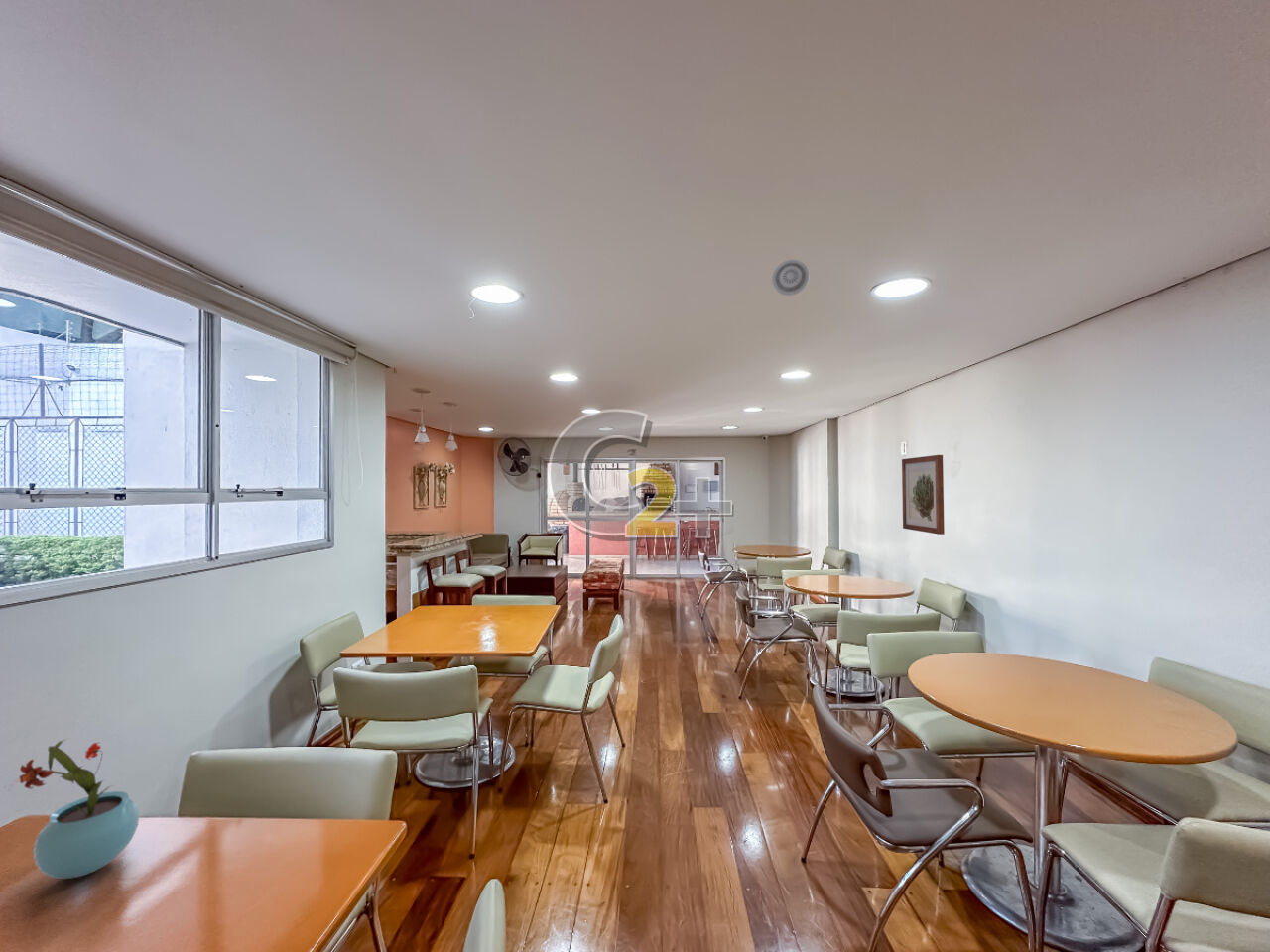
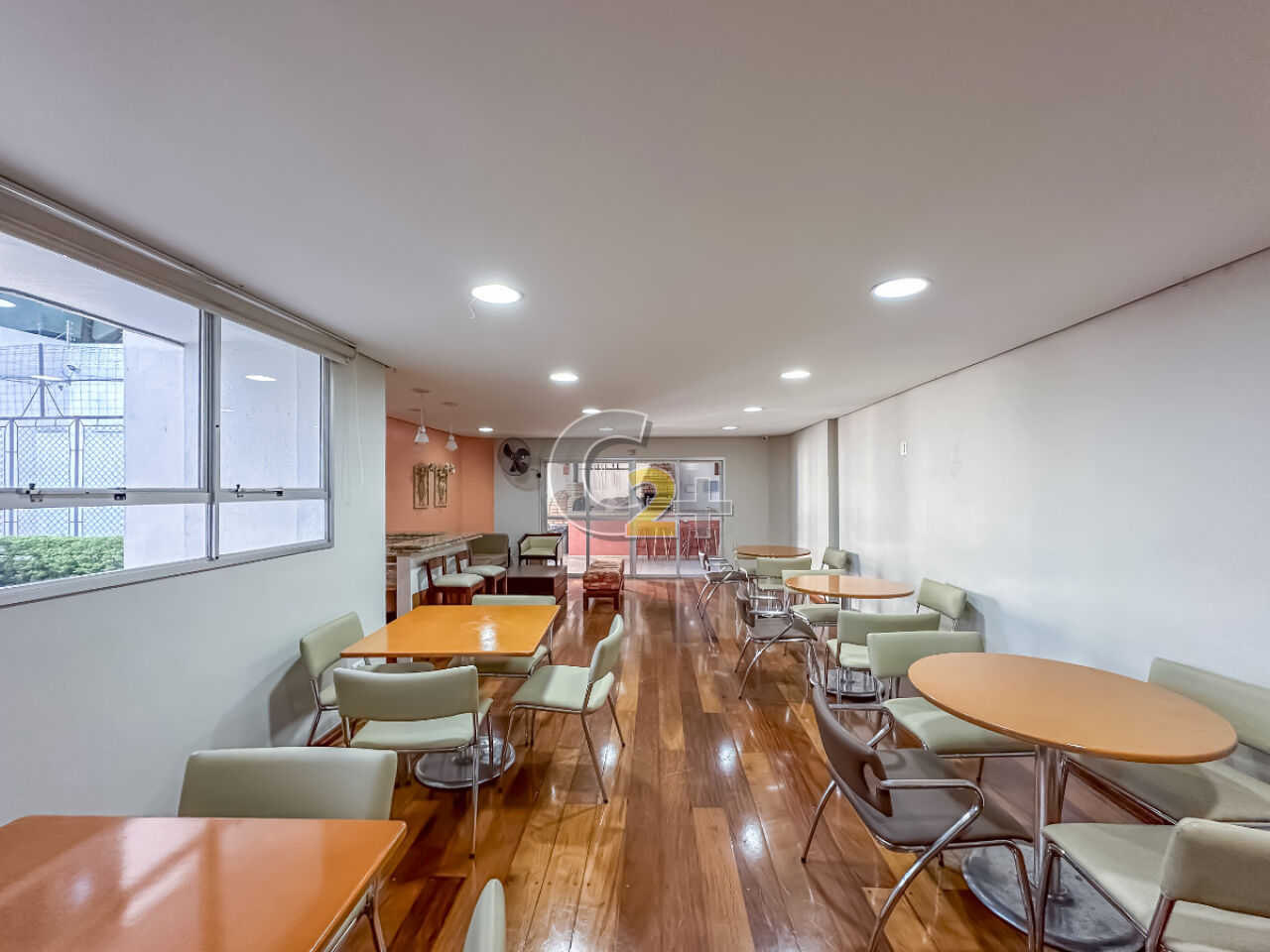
- smoke detector (790, 276)
- potted flower (75, 806)
- wall art (921, 494)
